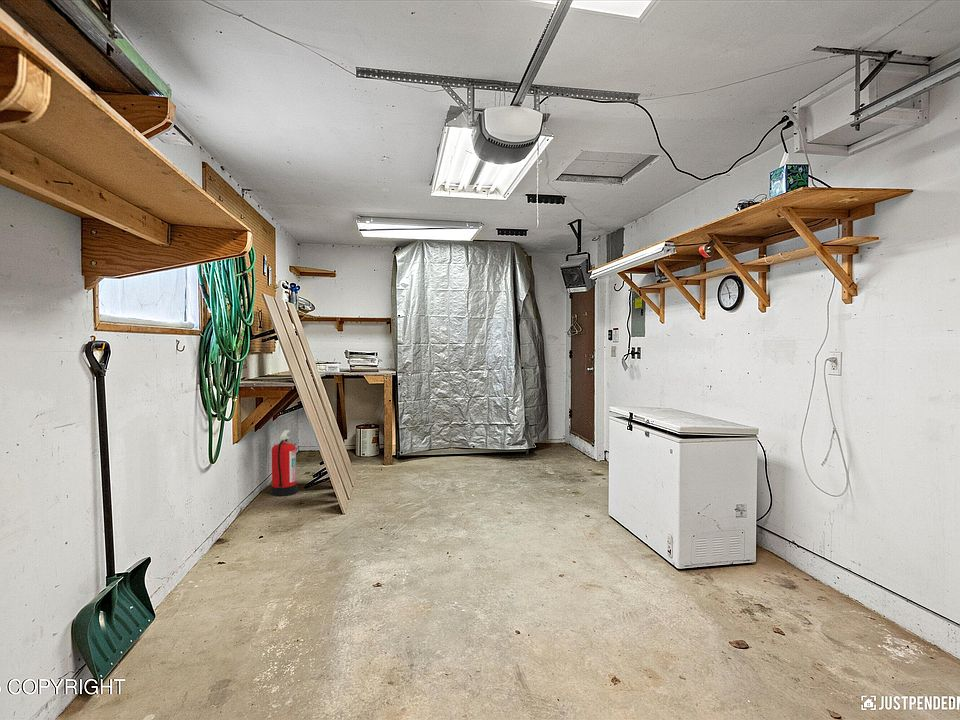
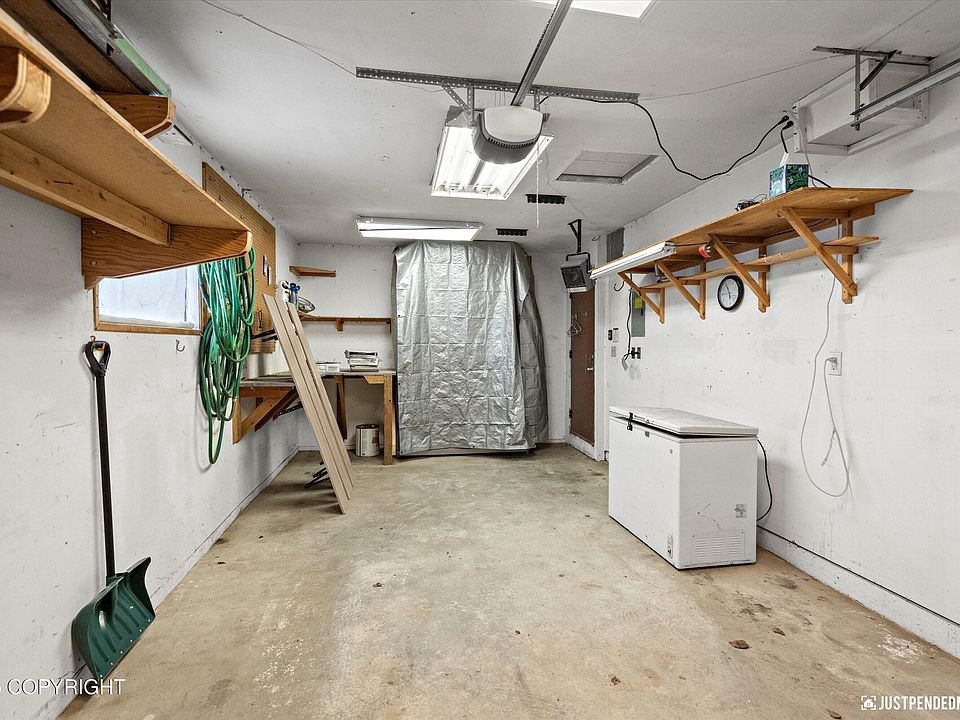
- fire extinguisher (284, 462)
